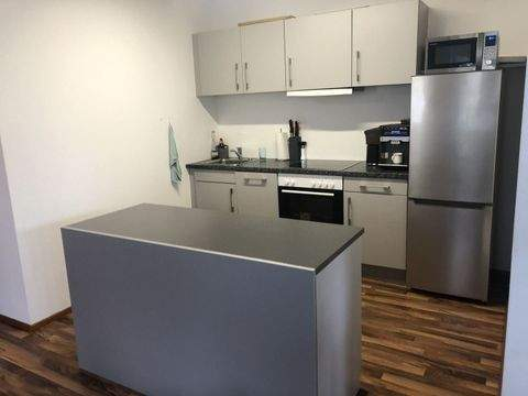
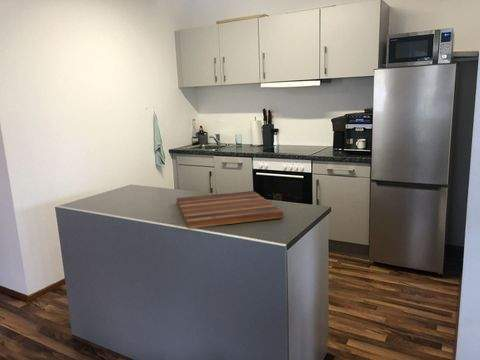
+ cutting board (225, 207)
